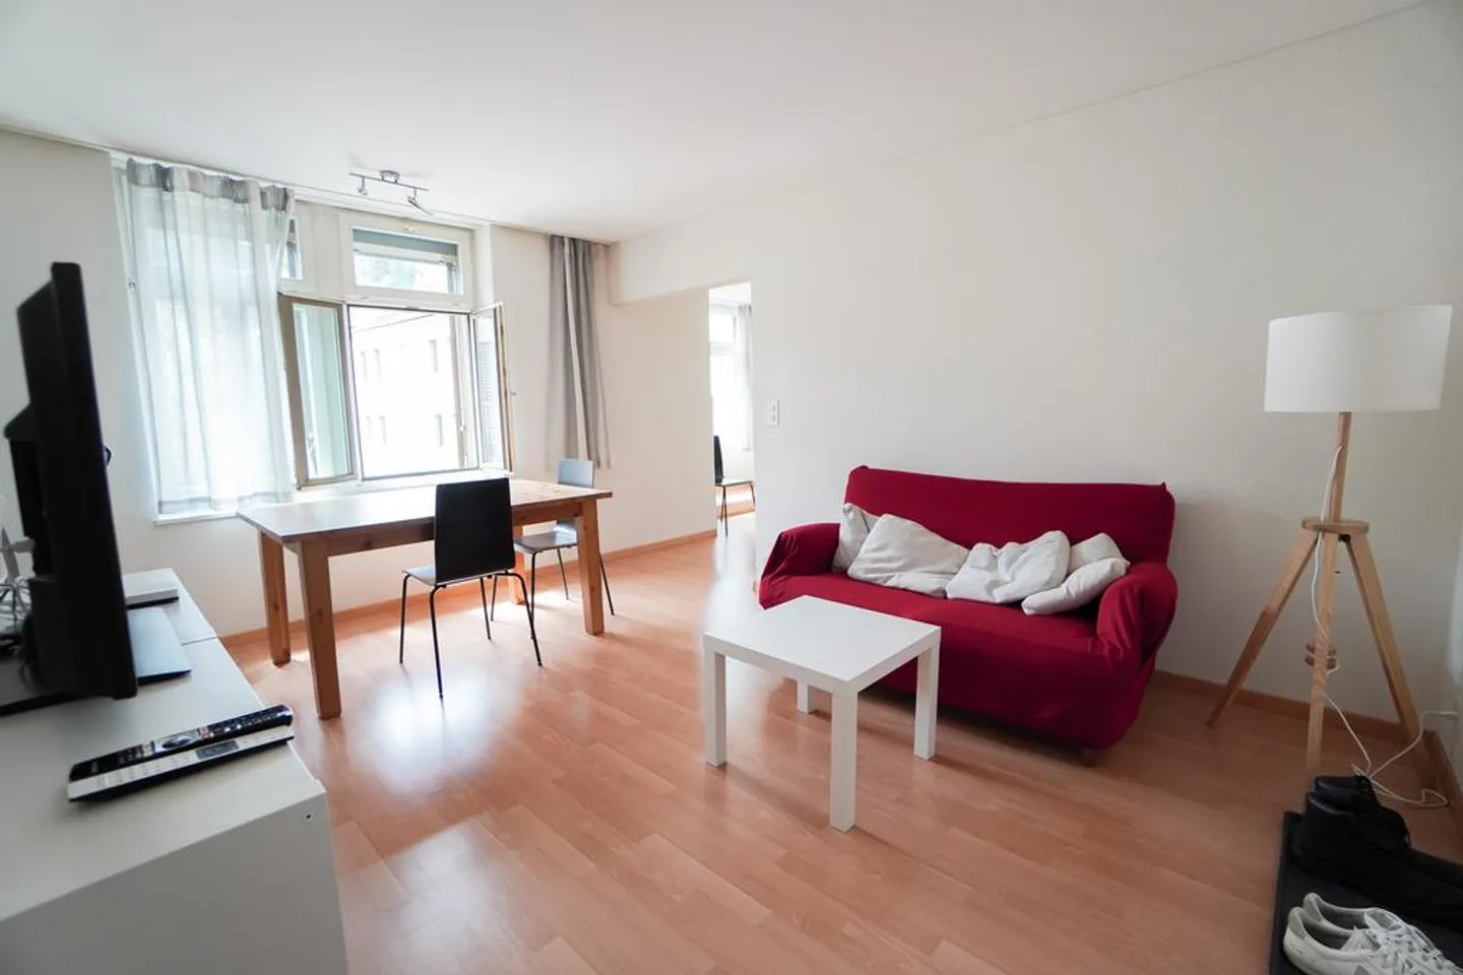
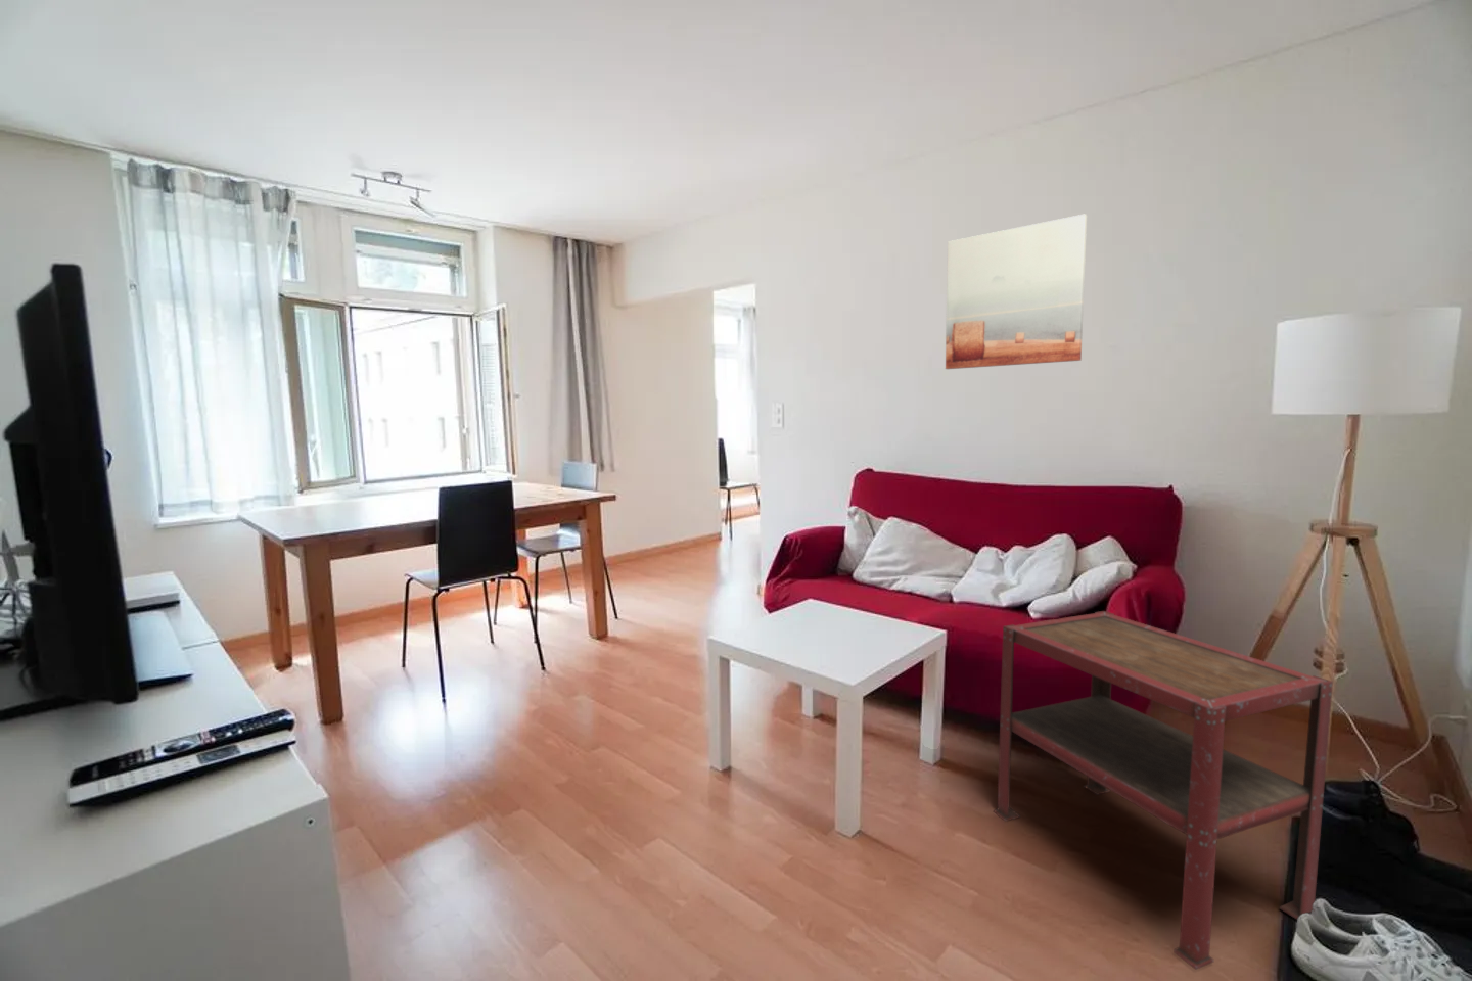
+ wall art (1011, 298)
+ side table (1141, 755)
